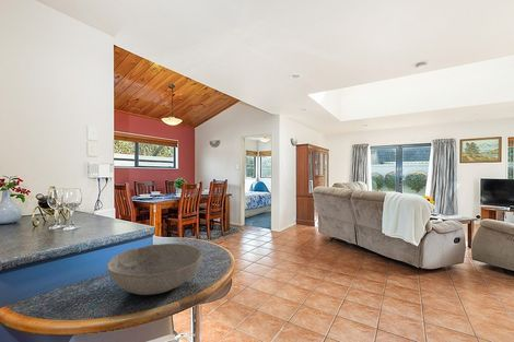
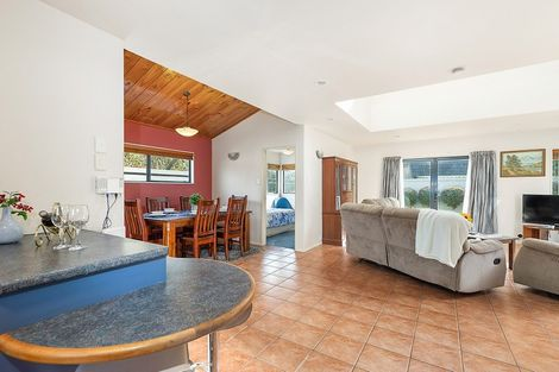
- bowl (157, 270)
